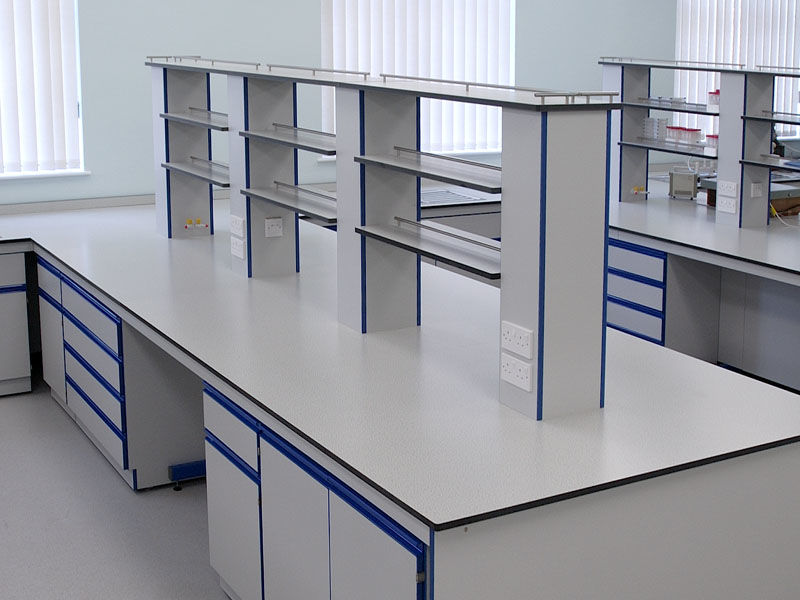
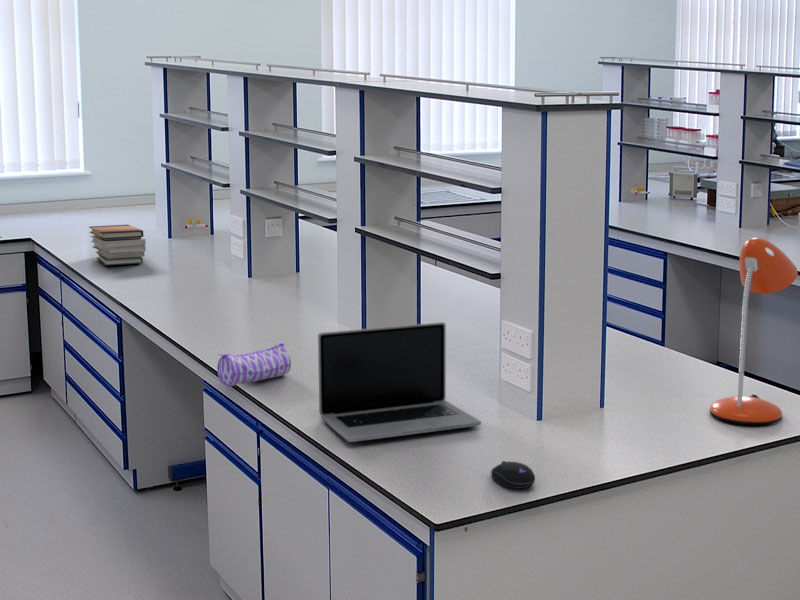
+ laptop (399, 380)
+ book stack (117, 244)
+ desk lamp (746, 325)
+ computer mouse (512, 472)
+ pencil case (255, 364)
